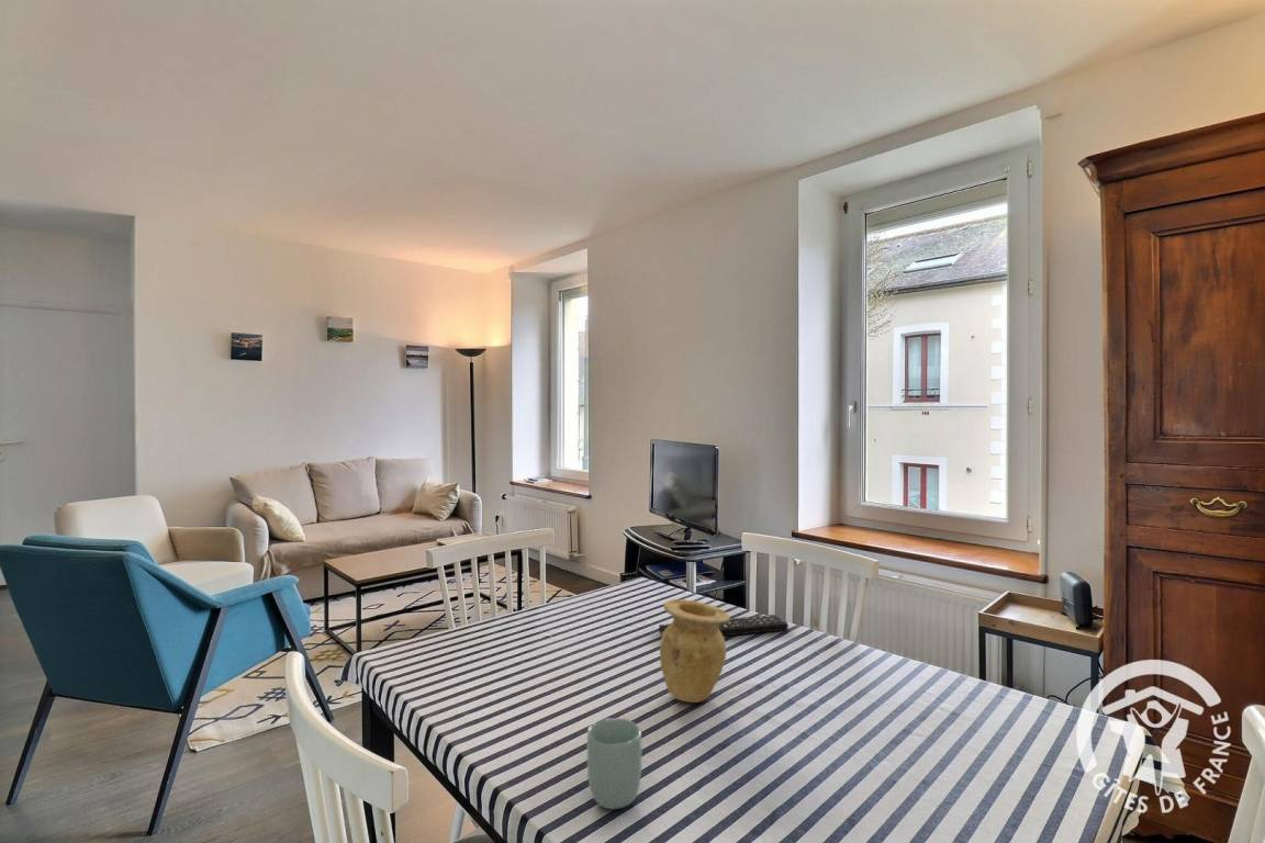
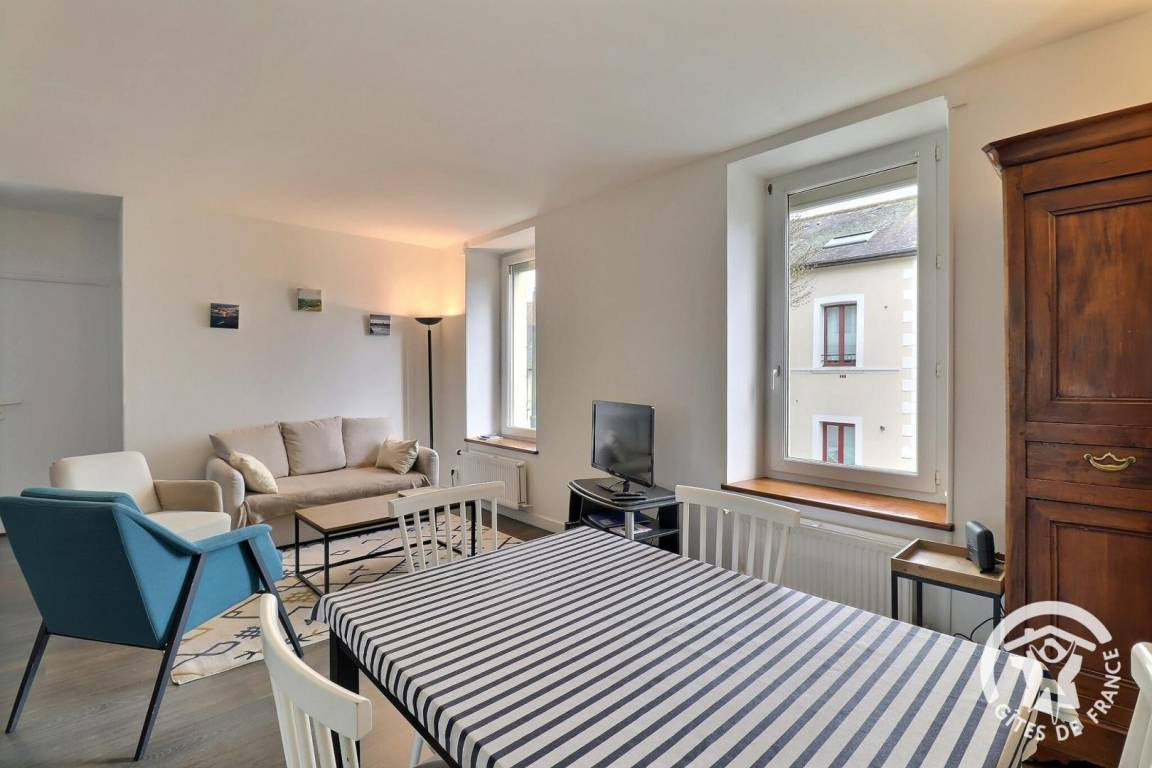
- cup (614, 765)
- remote control (723, 626)
- vase (695, 651)
